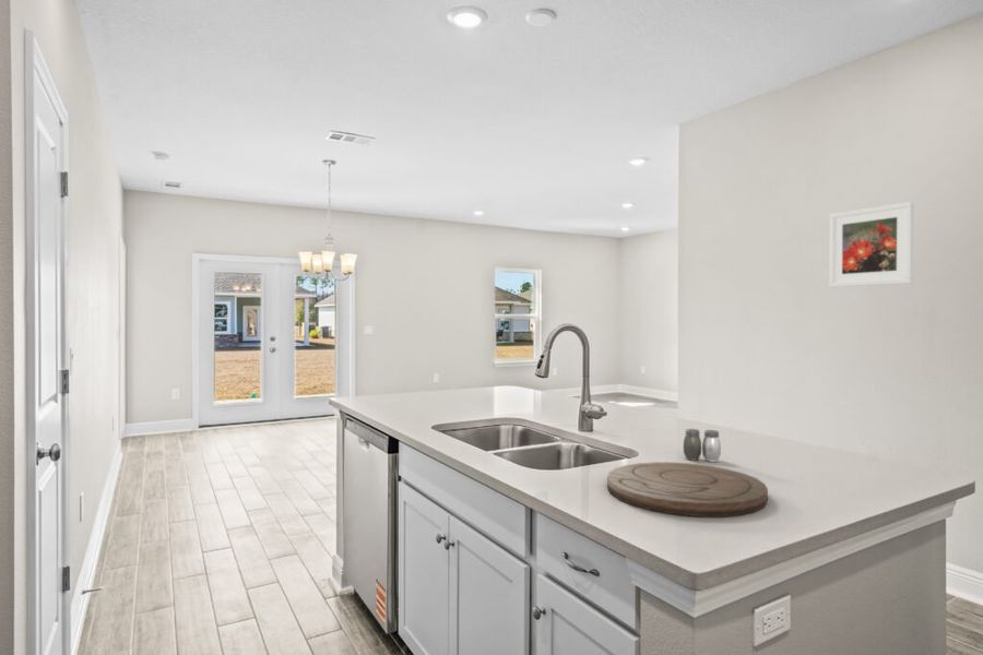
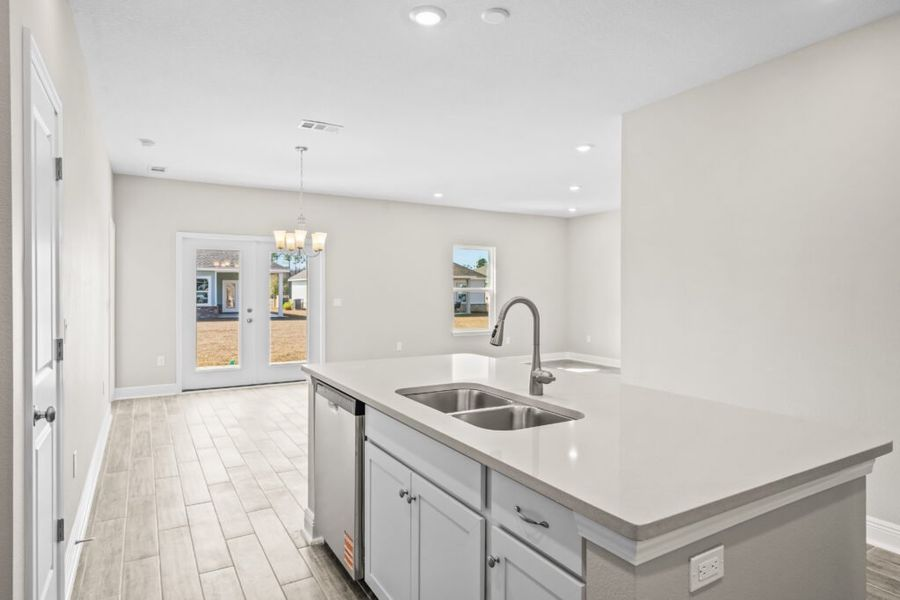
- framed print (868, 247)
- cutting board (684, 486)
- salt and pepper shaker (702, 444)
